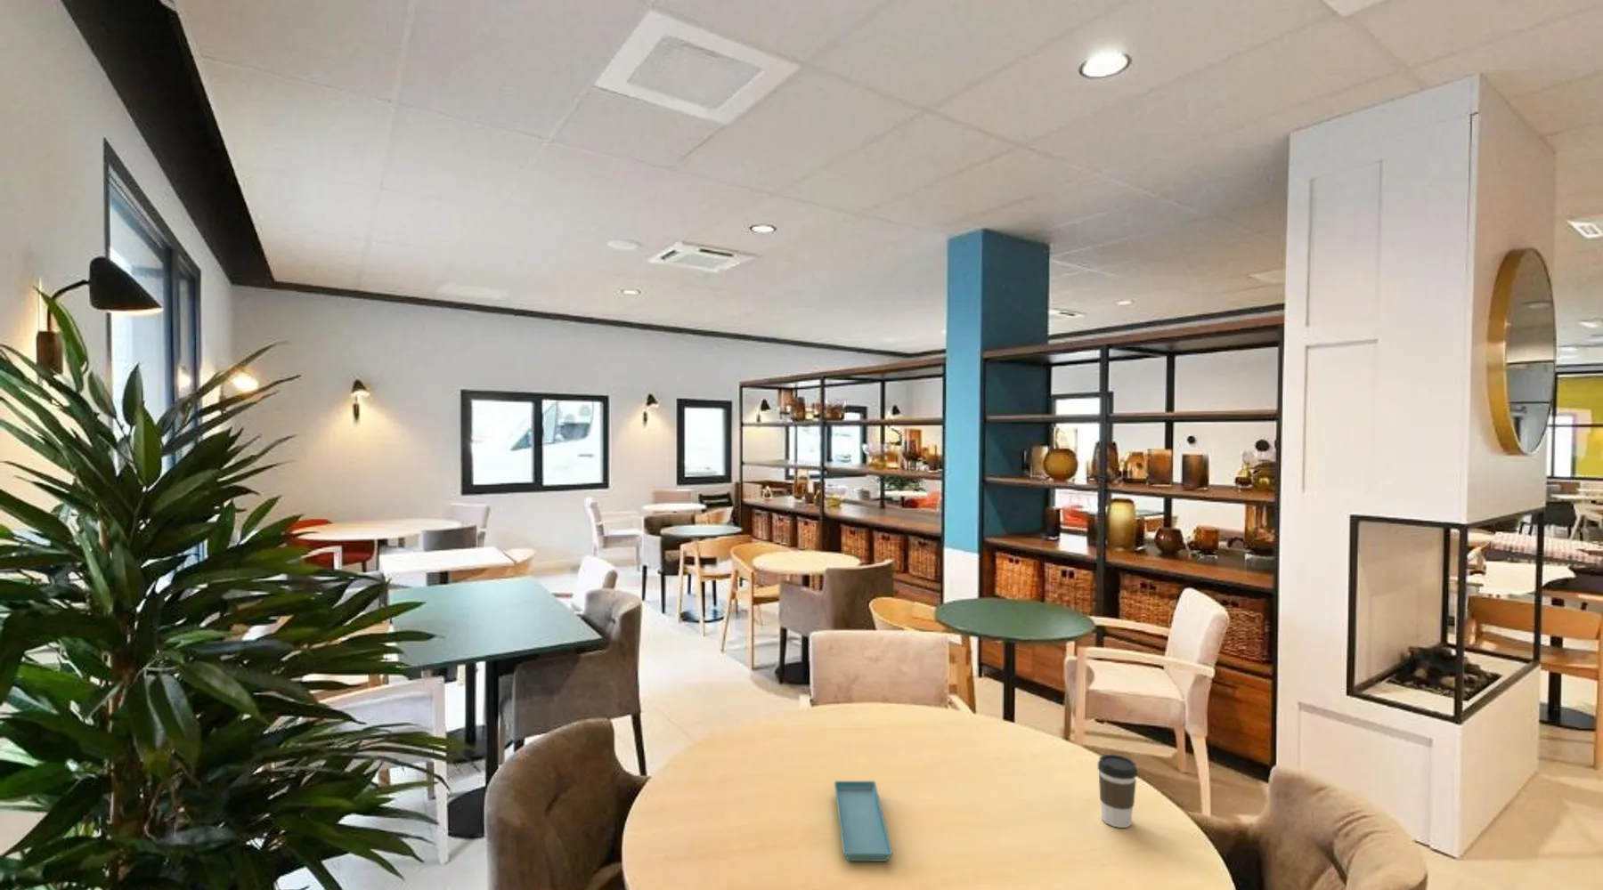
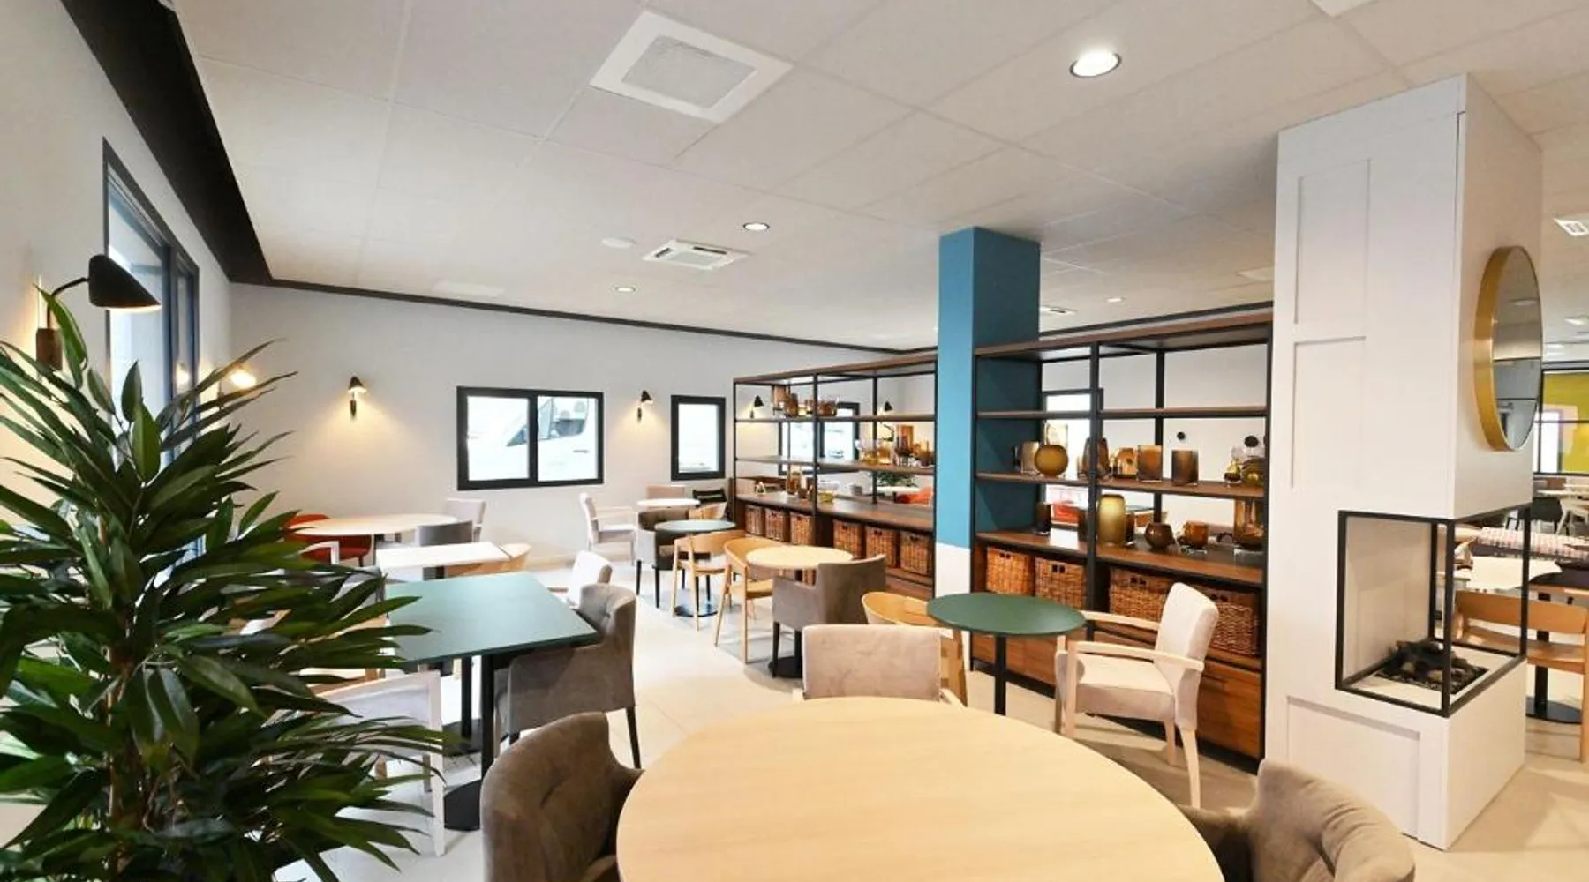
- saucer (861, 819)
- coffee cup (1117, 790)
